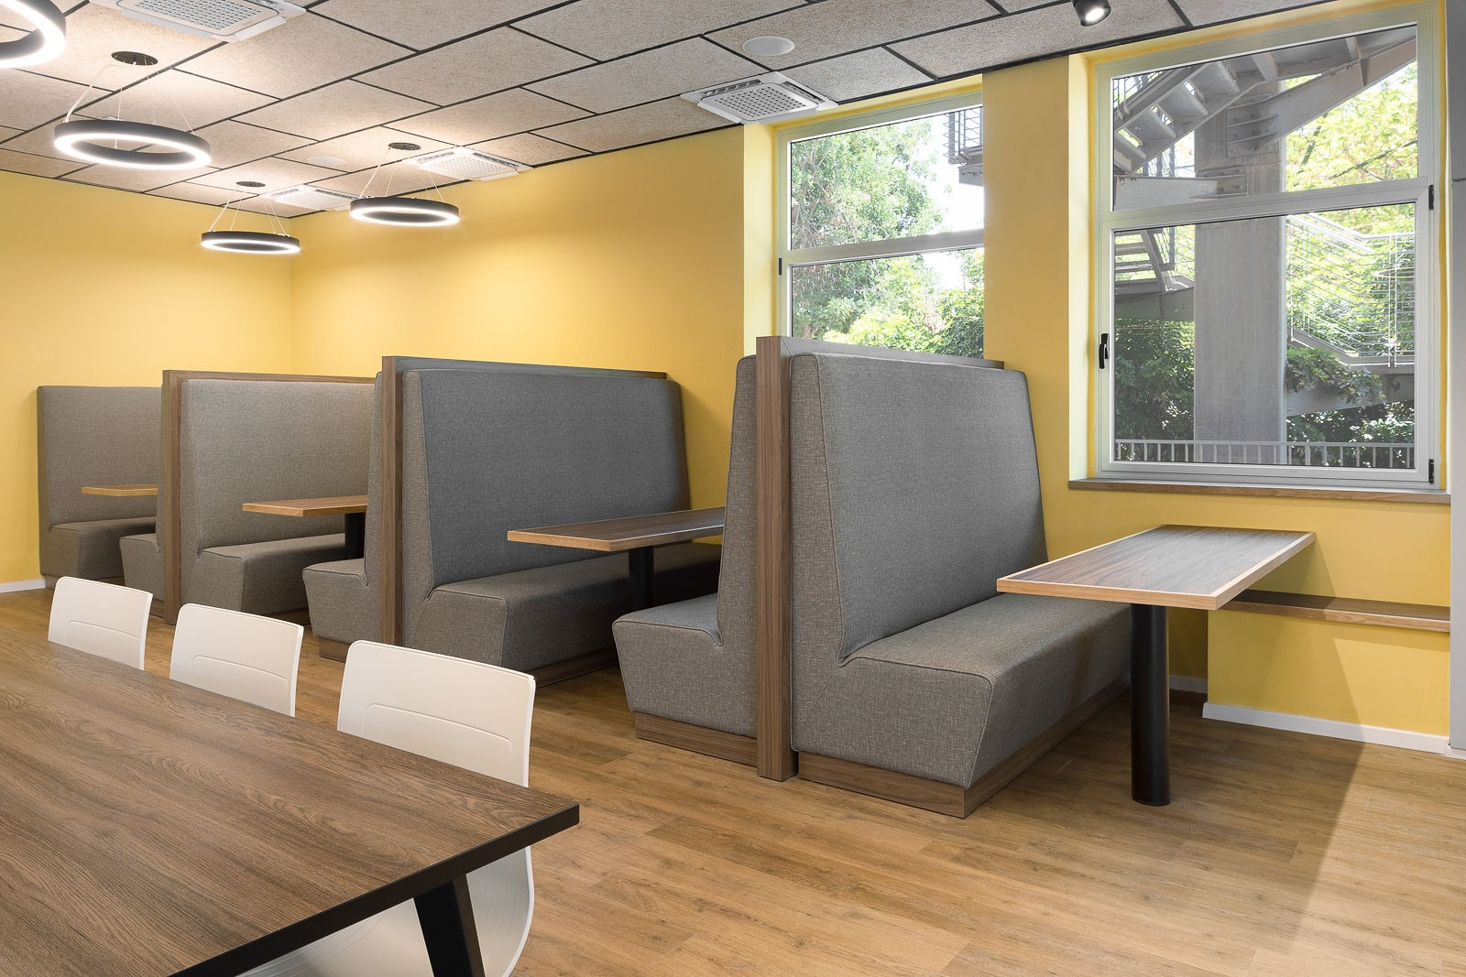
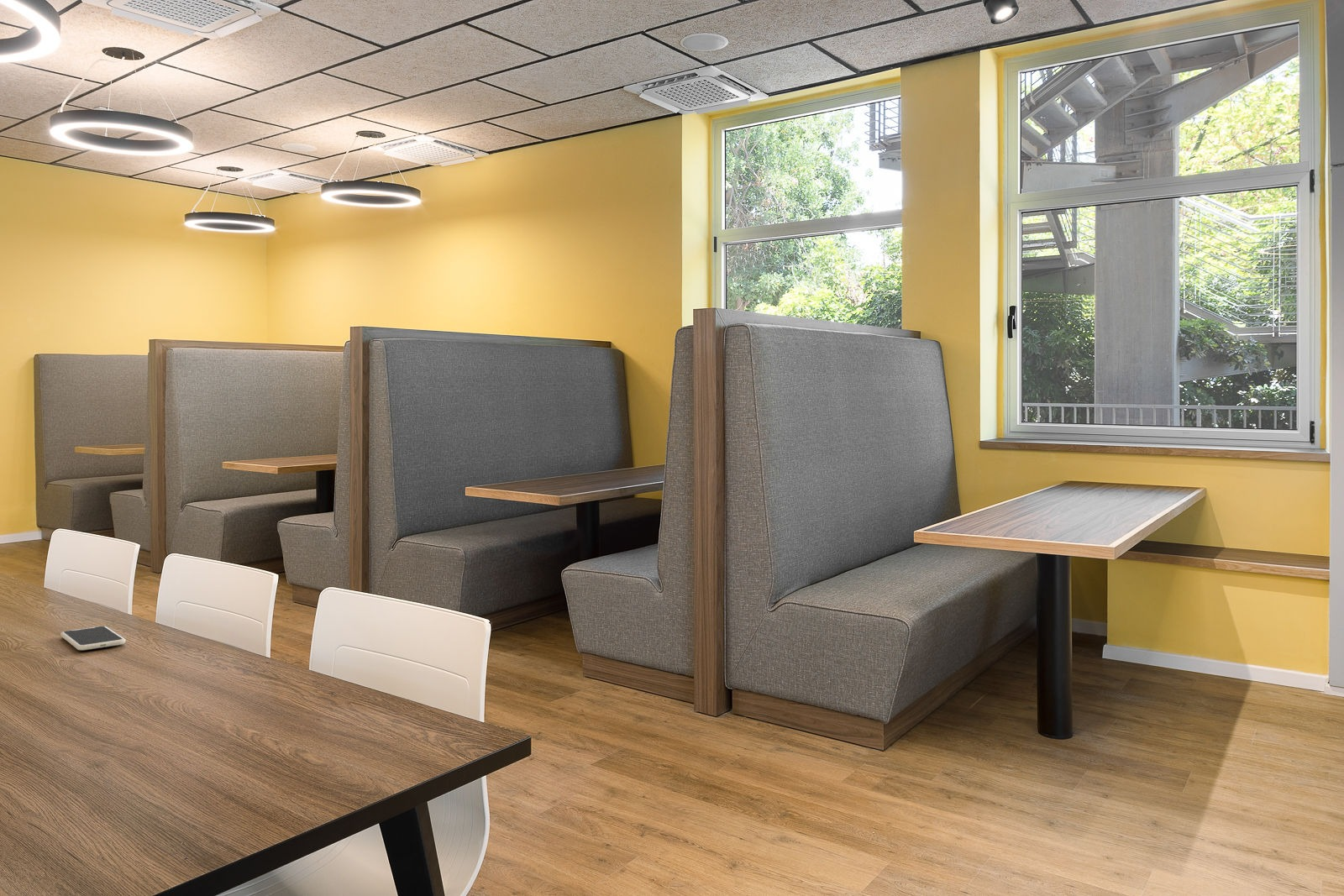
+ smartphone (92, 637)
